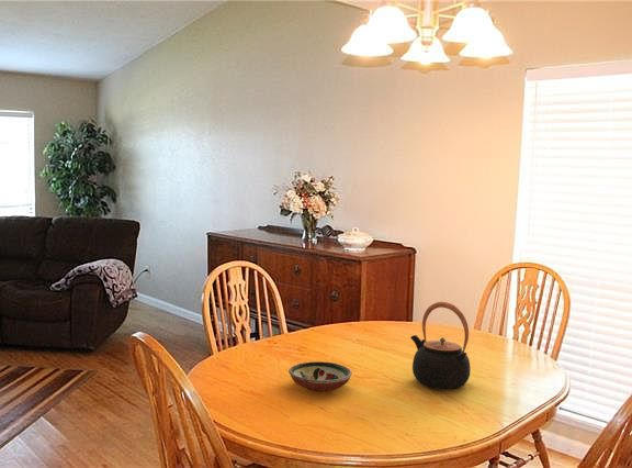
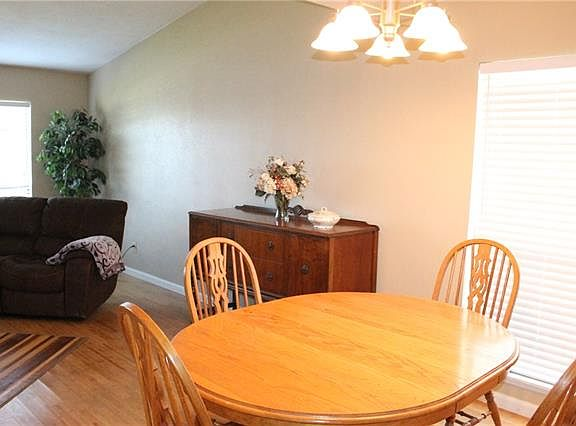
- teapot (438, 341)
- decorative bowl (319, 378)
